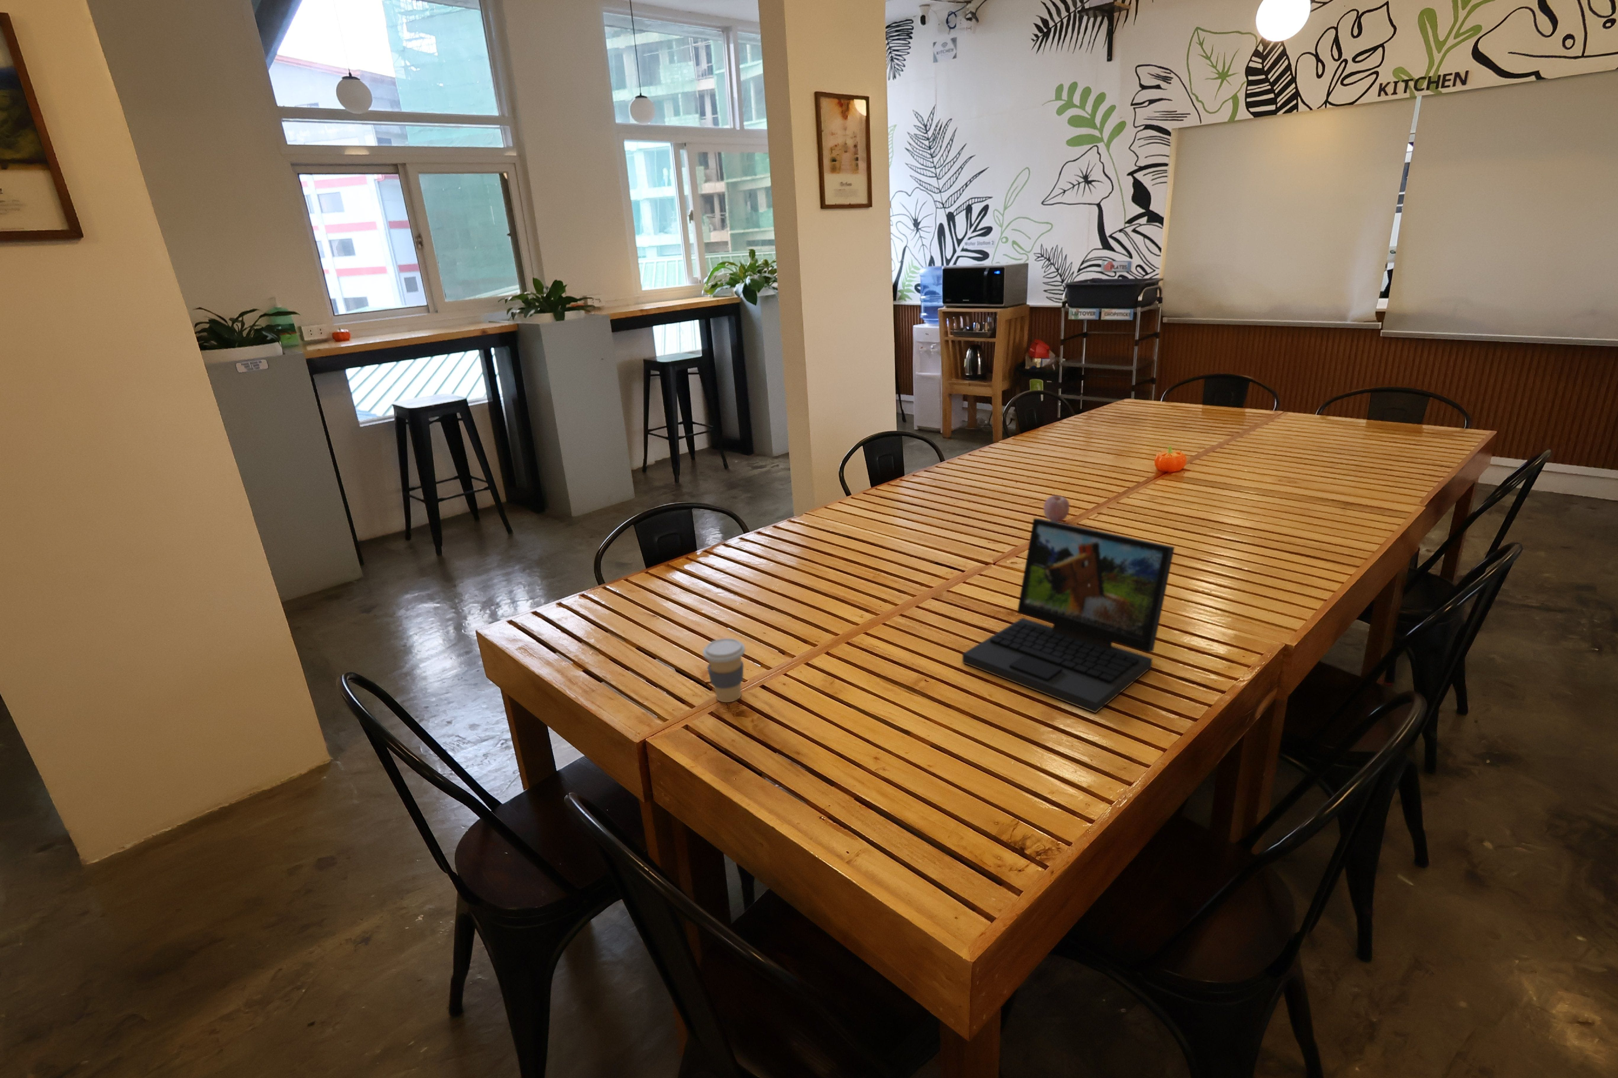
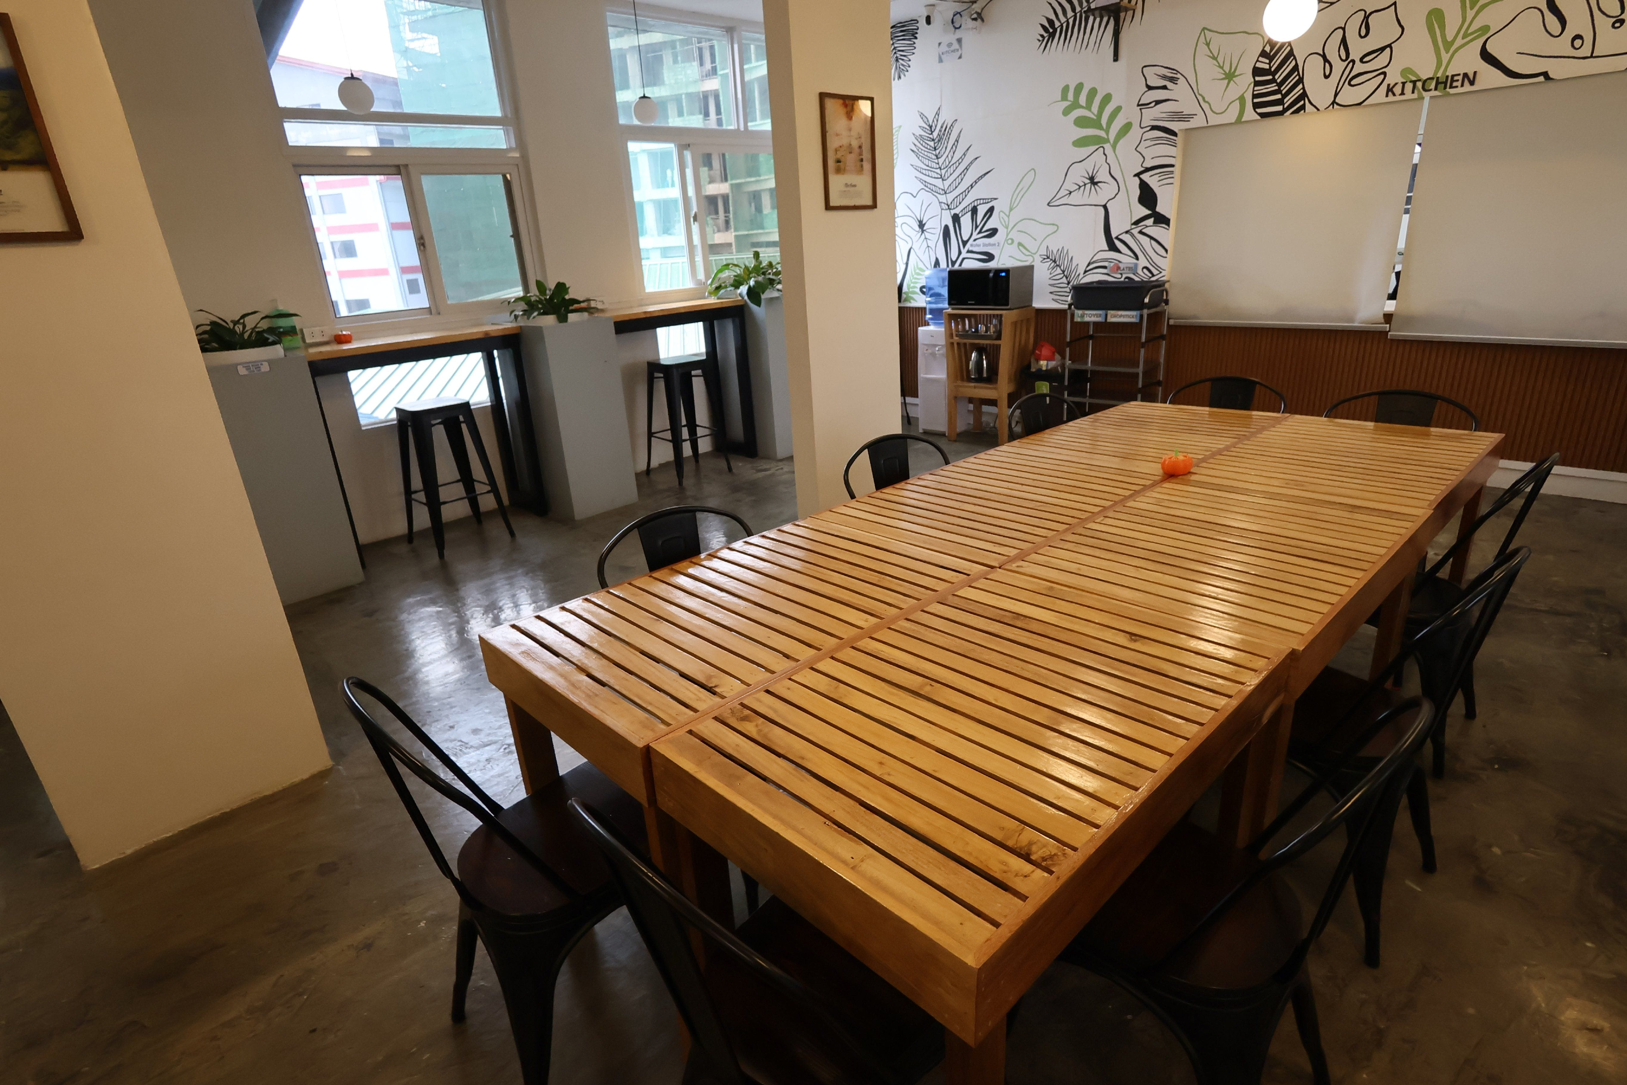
- fruit (1056, 509)
- laptop (1065, 605)
- coffee cup (726, 671)
